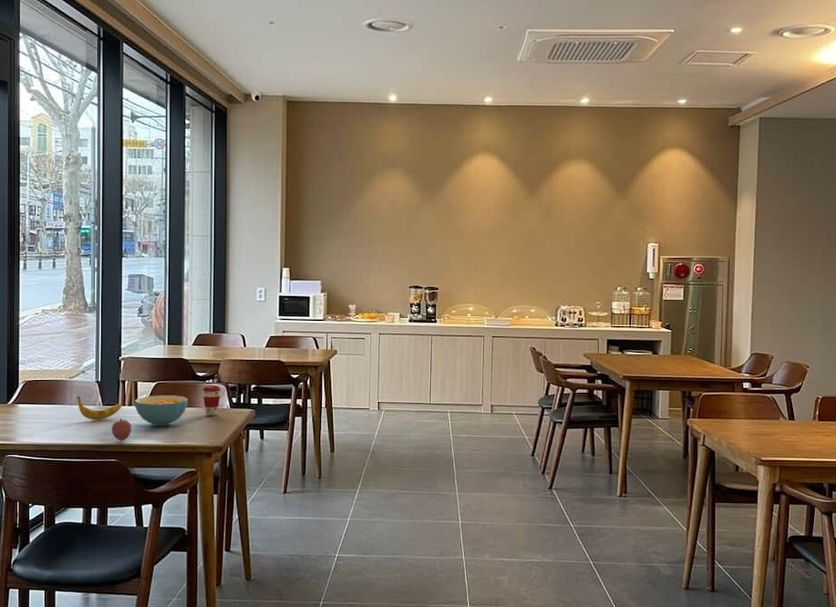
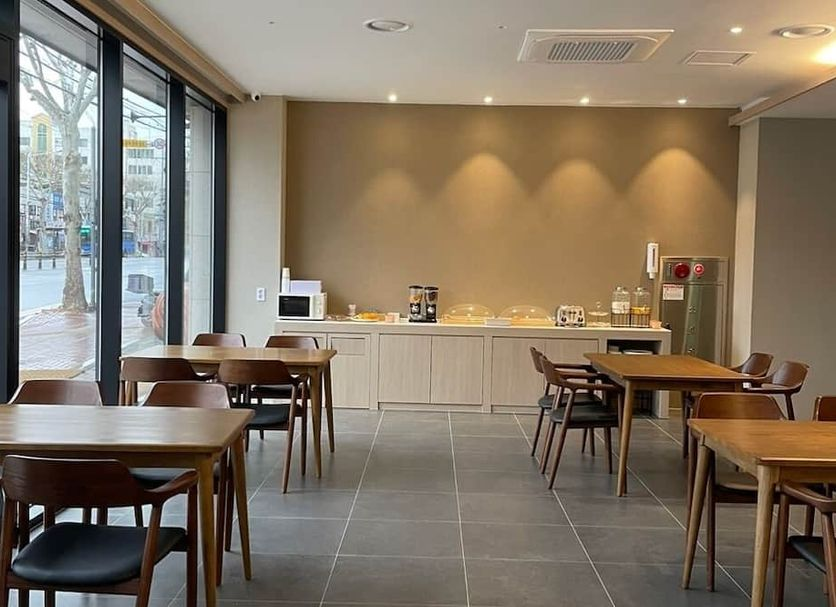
- fruit (121, 429)
- banana (100, 410)
- cereal bowl (161, 412)
- coffee cup (211, 400)
